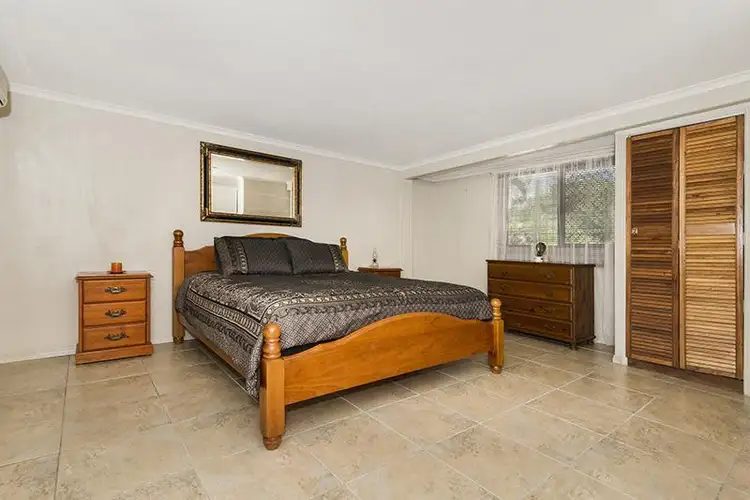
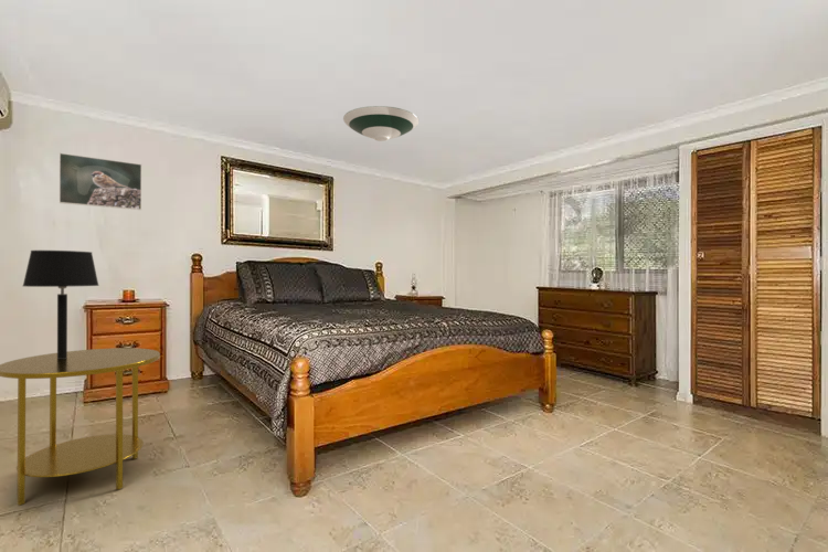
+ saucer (381, 129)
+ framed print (102, 182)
+ table lamp (62, 304)
+ side table (91, 436)
